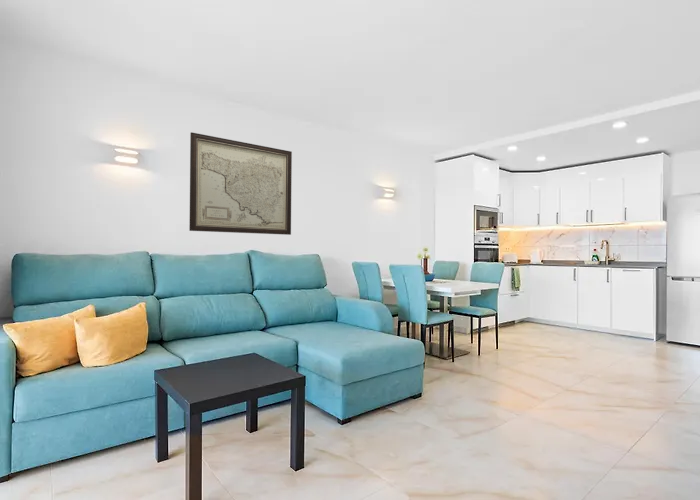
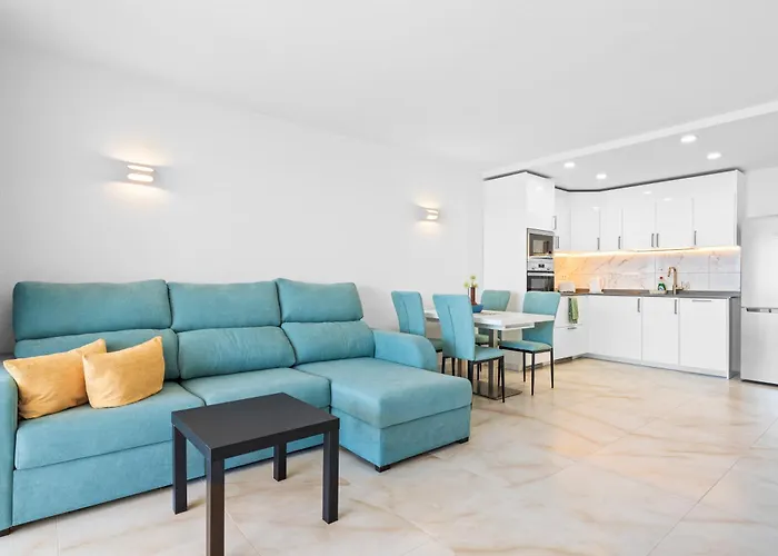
- wall art (244, 187)
